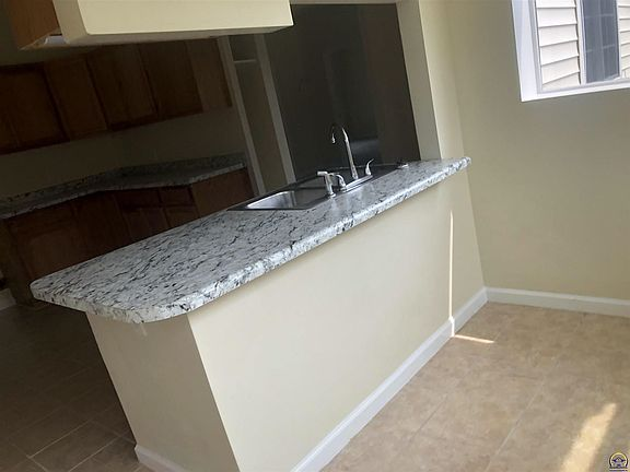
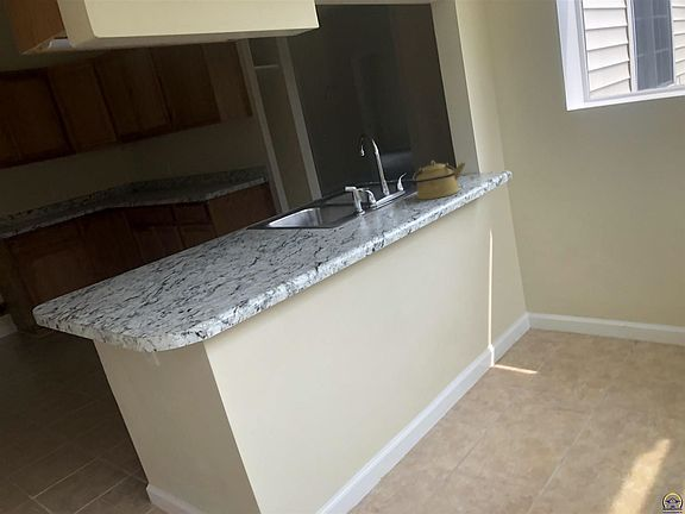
+ kettle (440, 176)
